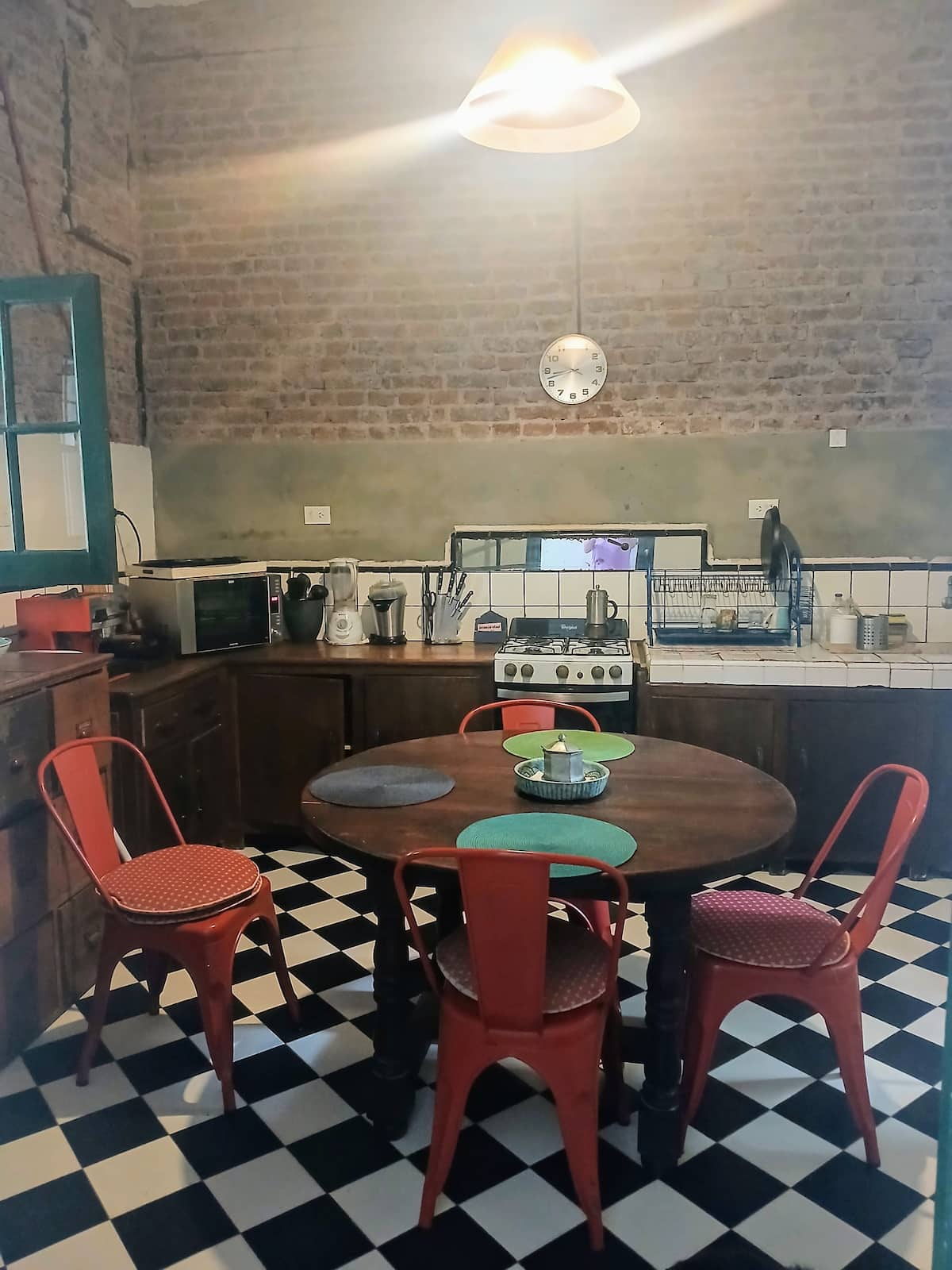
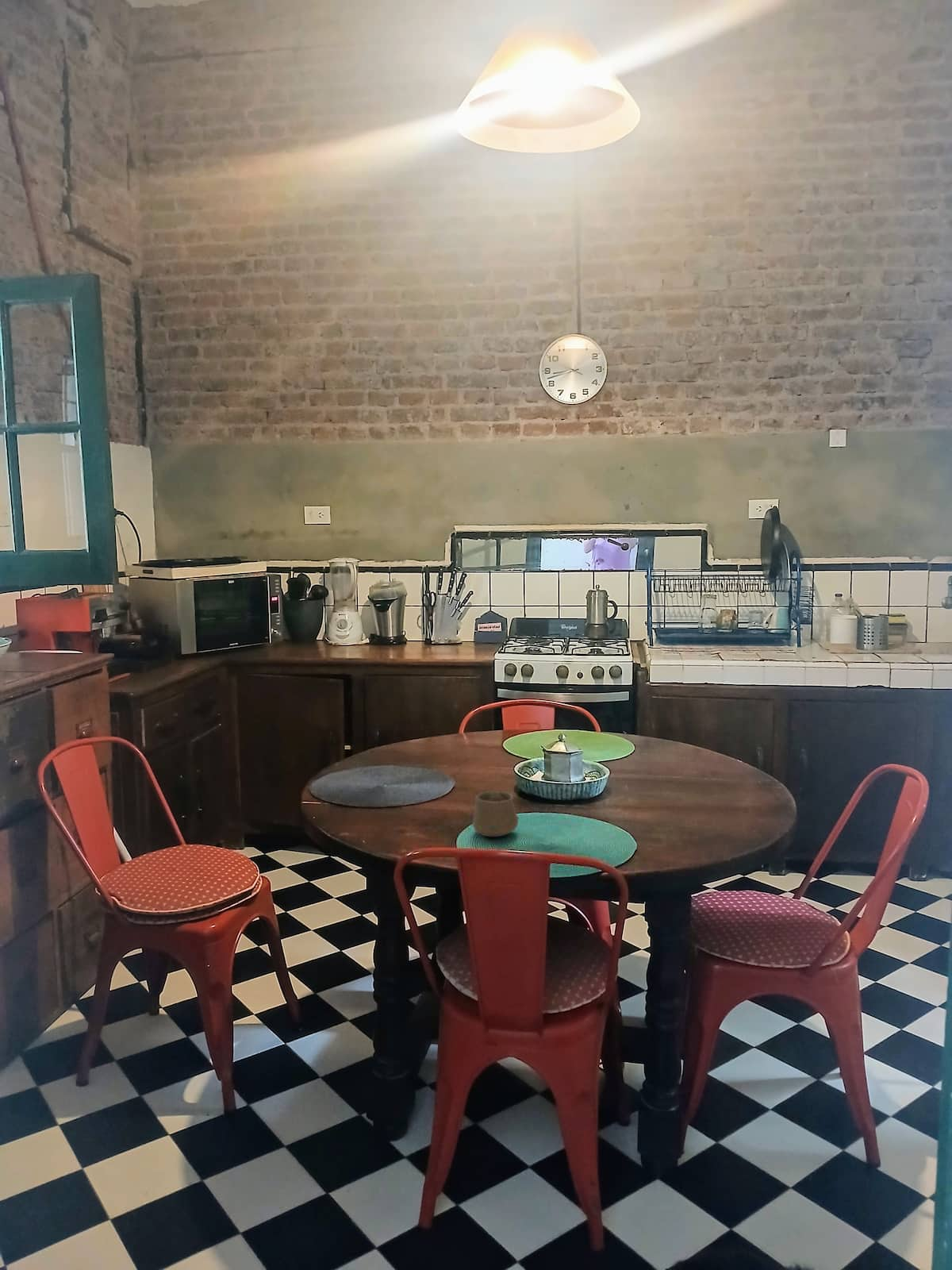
+ cup (494, 814)
